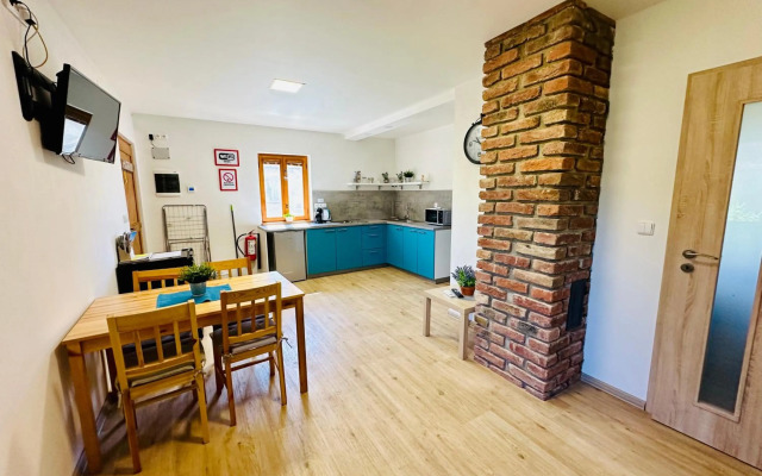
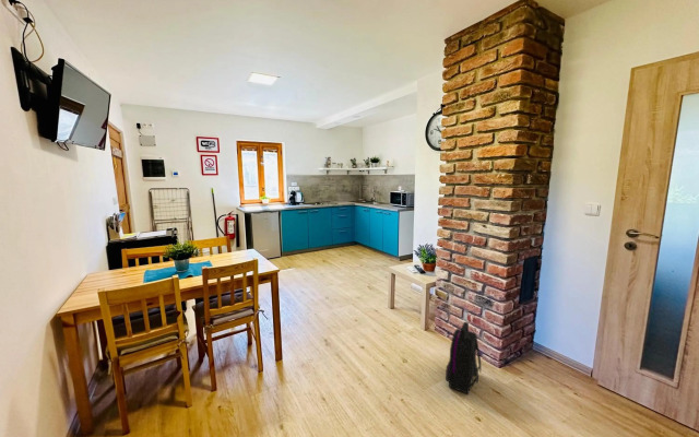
+ backpack (464, 353)
